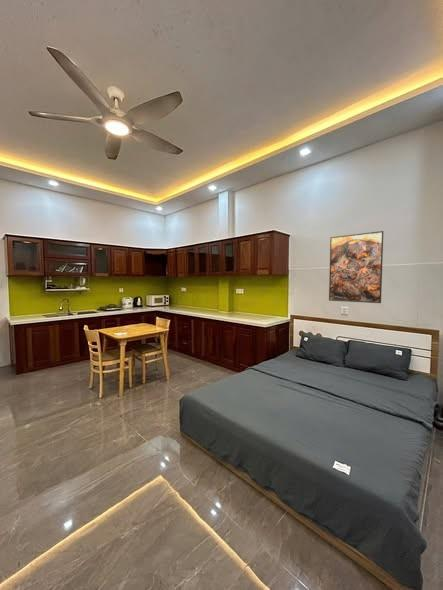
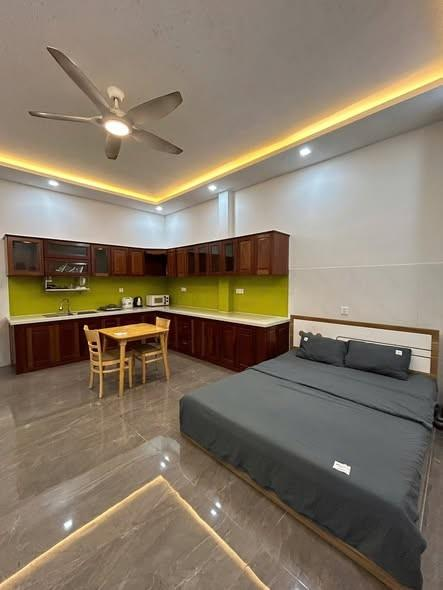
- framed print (354, 268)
